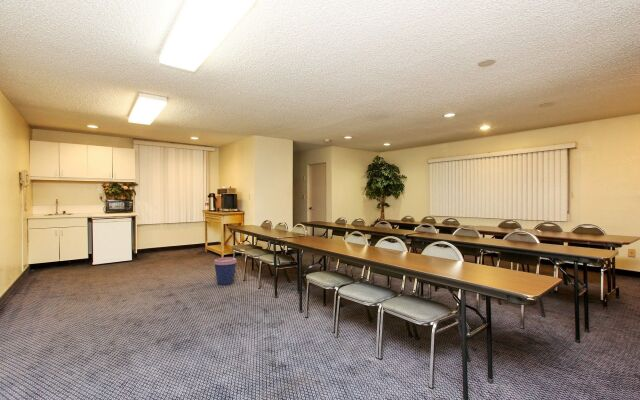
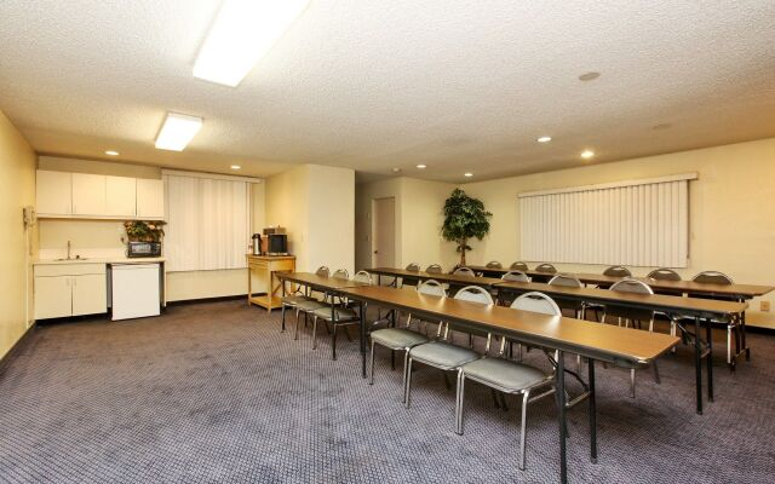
- coffee cup (225, 271)
